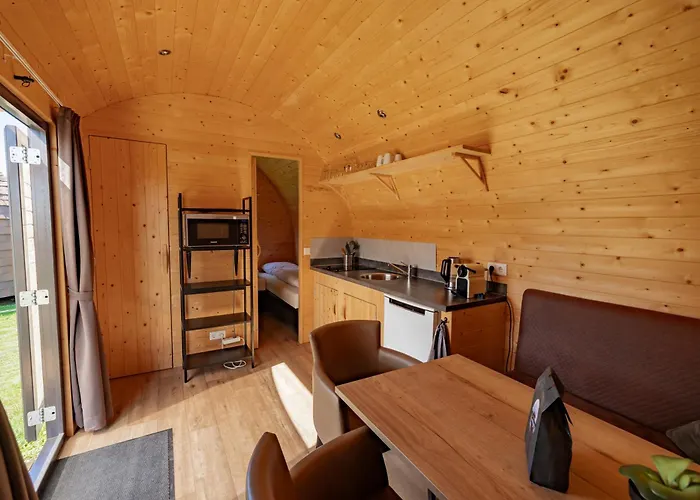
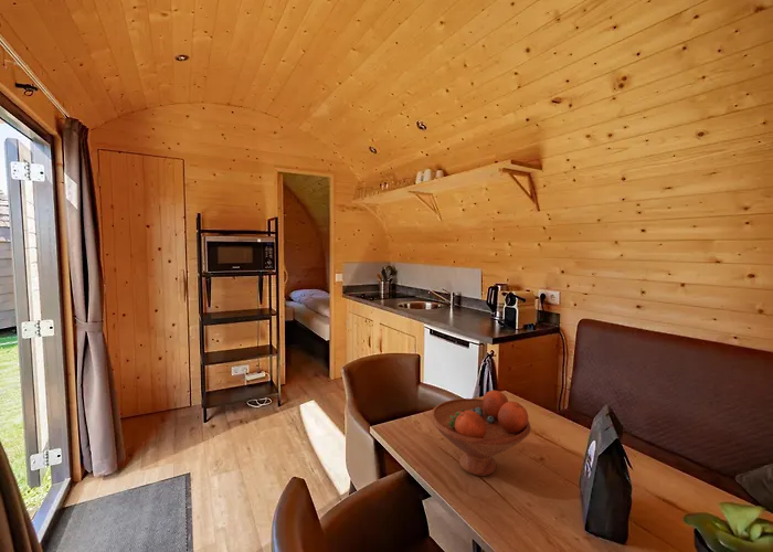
+ fruit bowl (478, 432)
